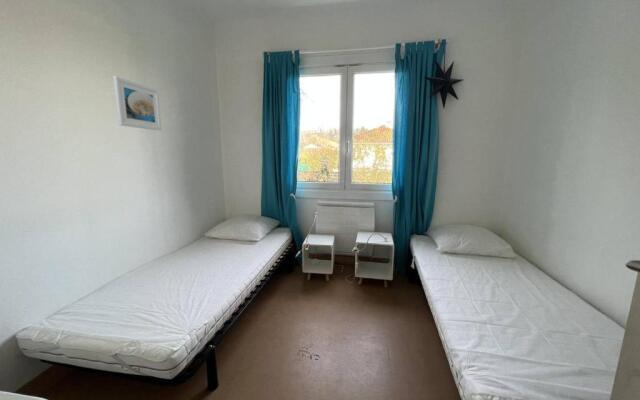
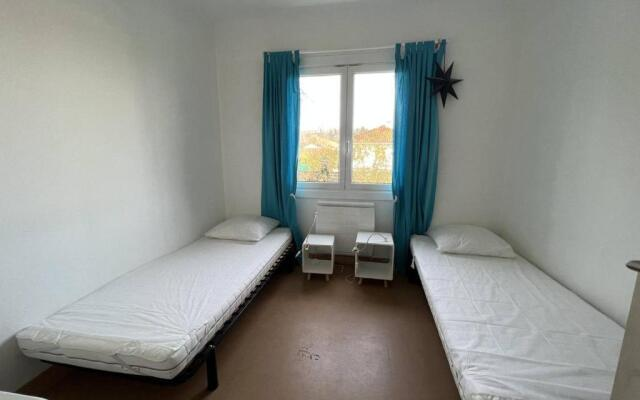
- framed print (139, 106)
